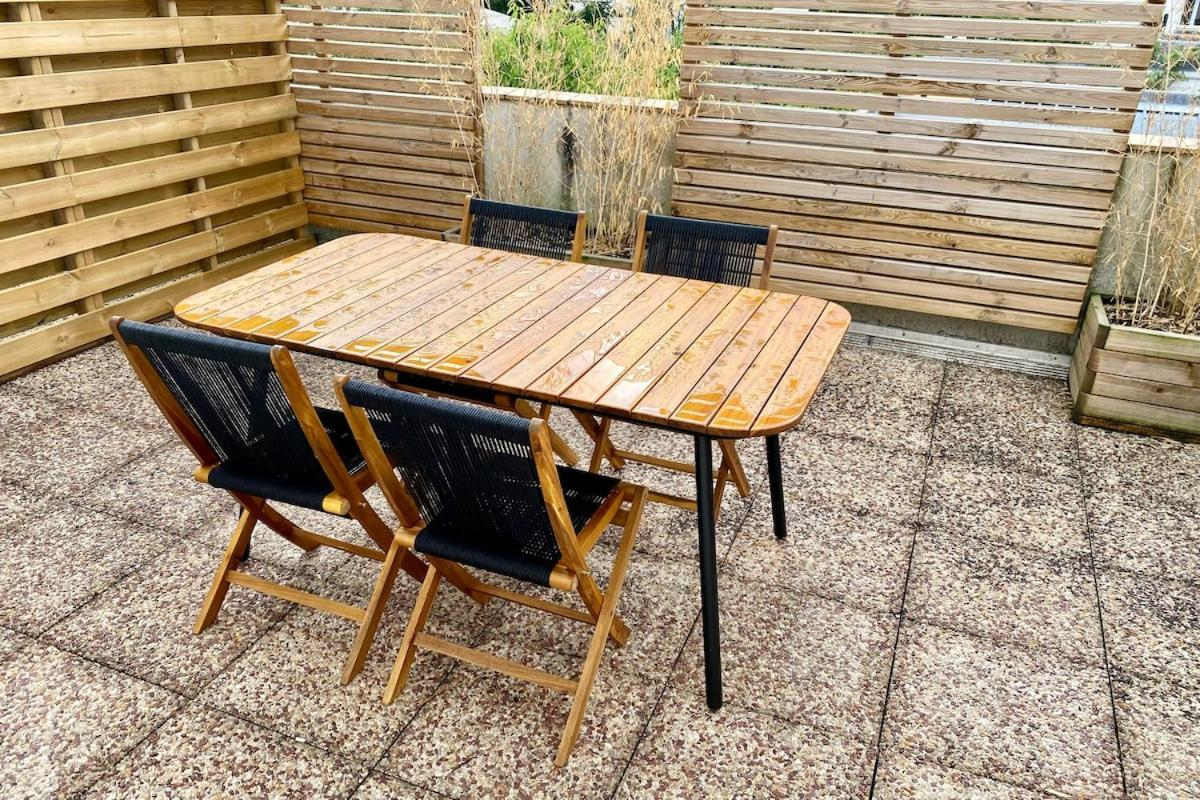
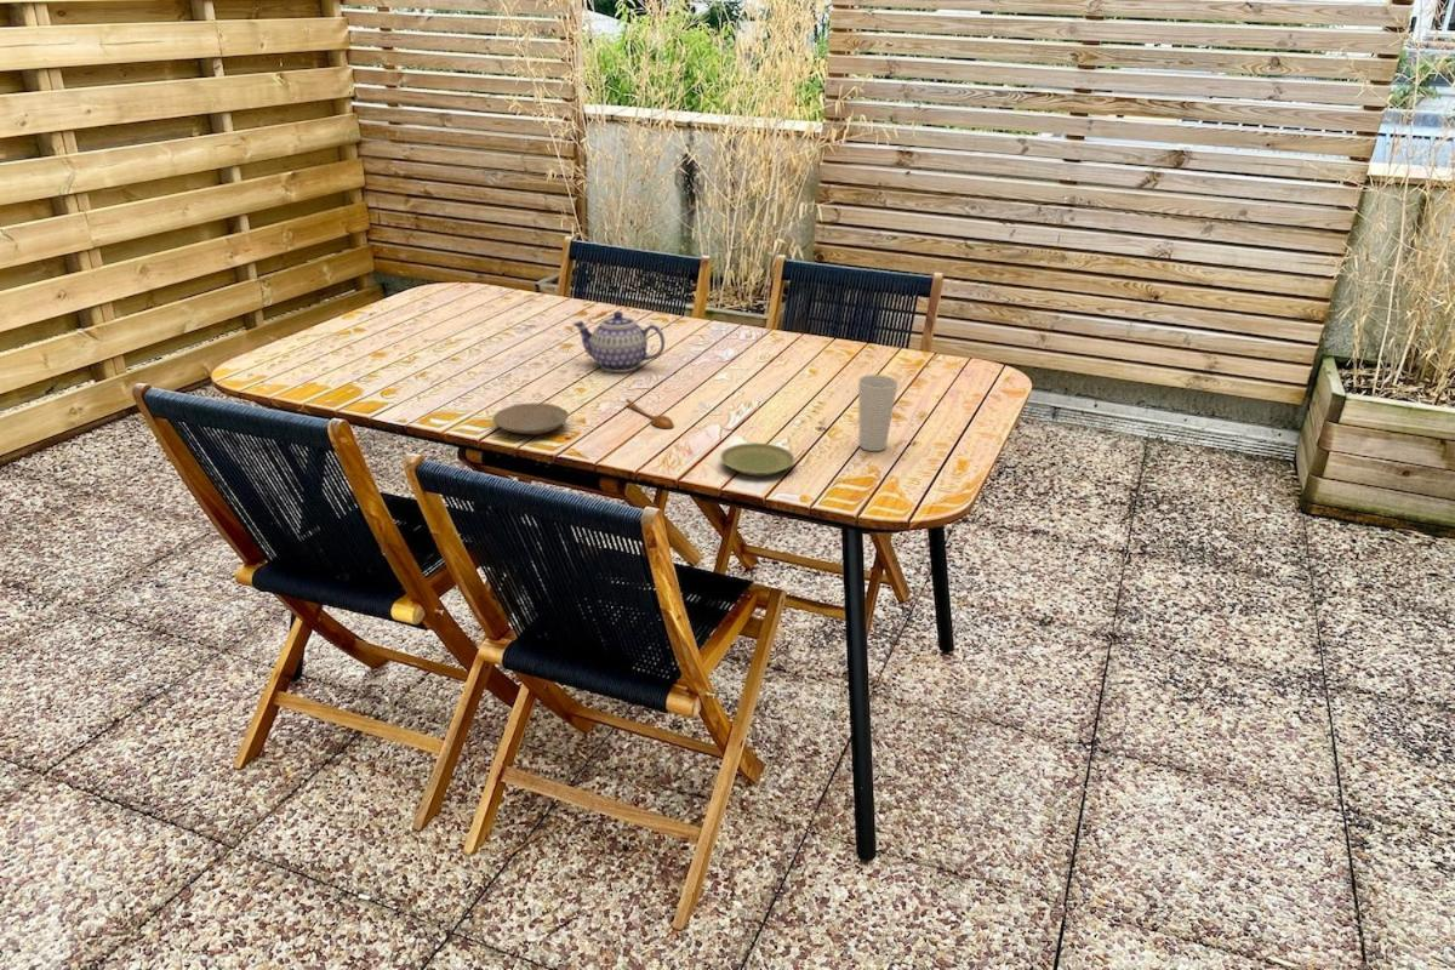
+ cup (875, 413)
+ spoon (646, 413)
+ teapot (618, 338)
+ plate (757, 461)
+ plate (531, 421)
